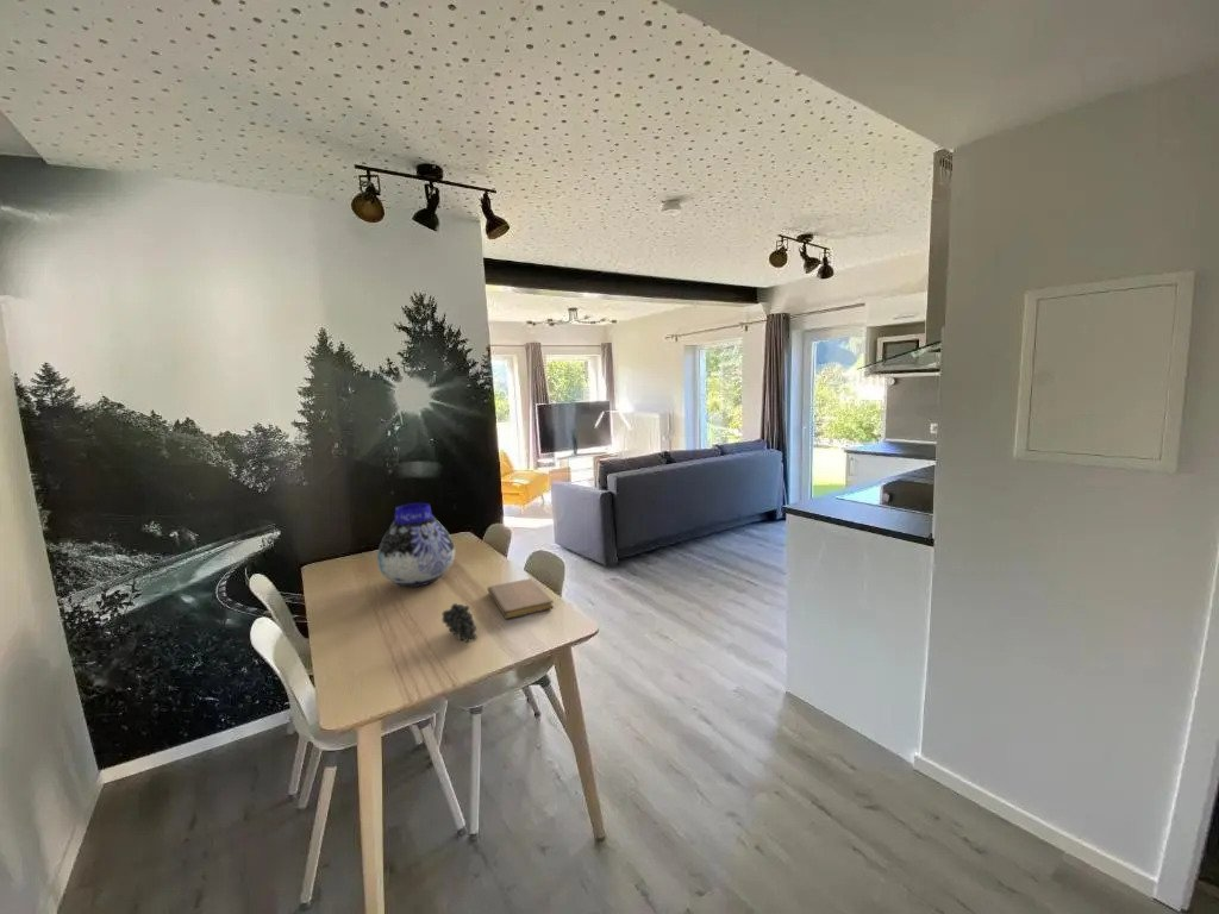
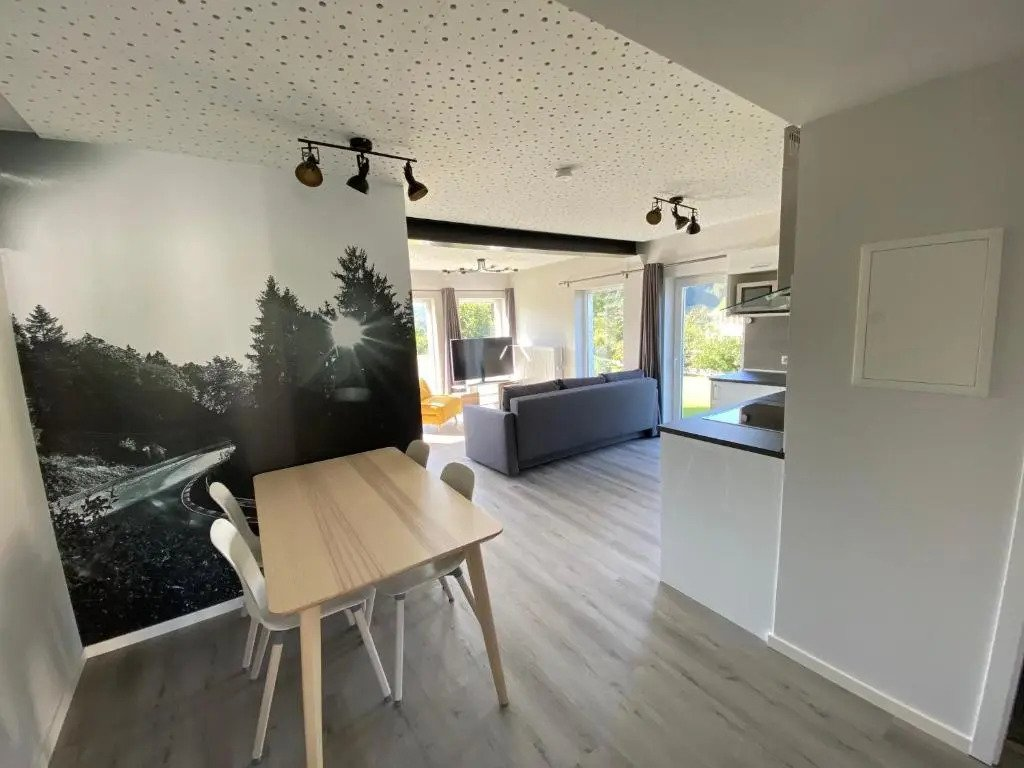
- notebook (519, 596)
- fruit (458, 620)
- vase (415, 544)
